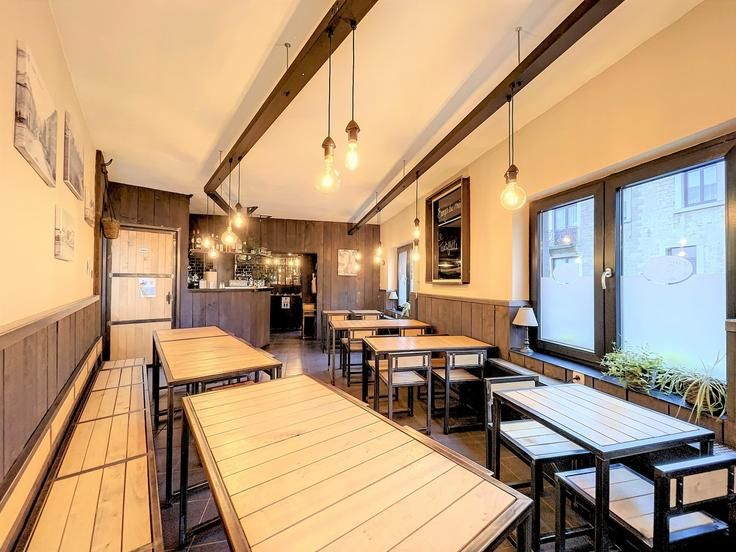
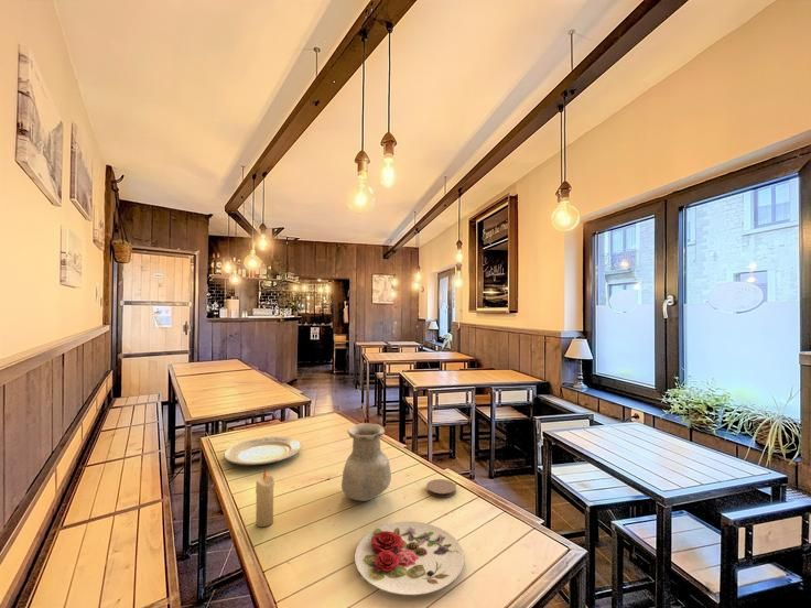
+ plate (409, 552)
+ vase (366, 460)
+ coaster (441, 488)
+ chinaware (263, 452)
+ candle (264, 496)
